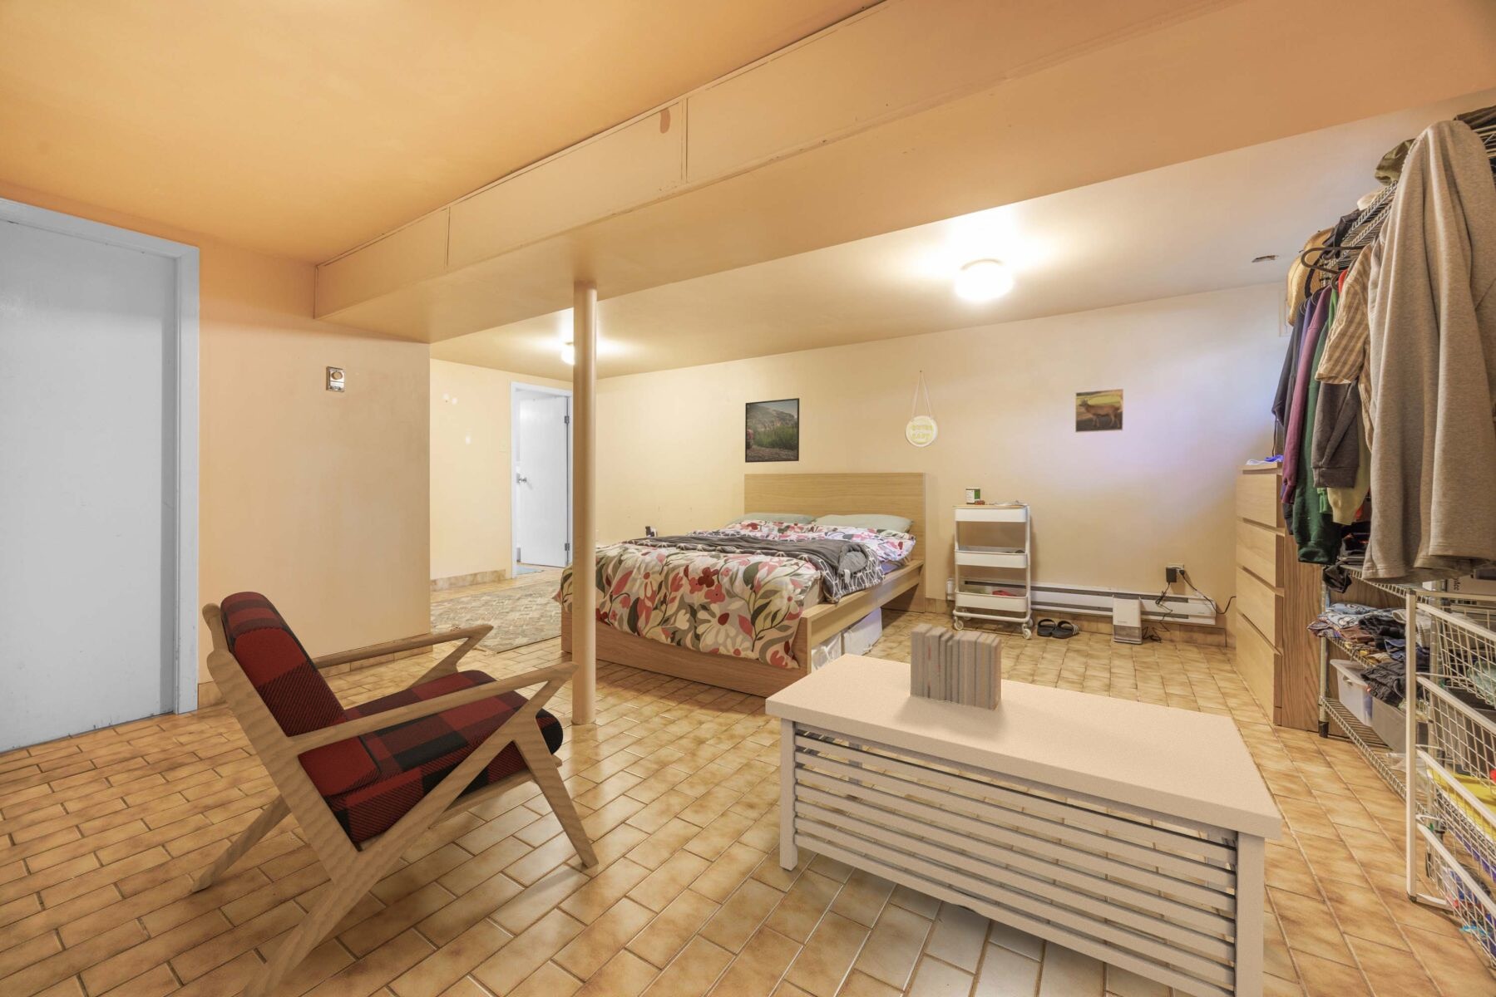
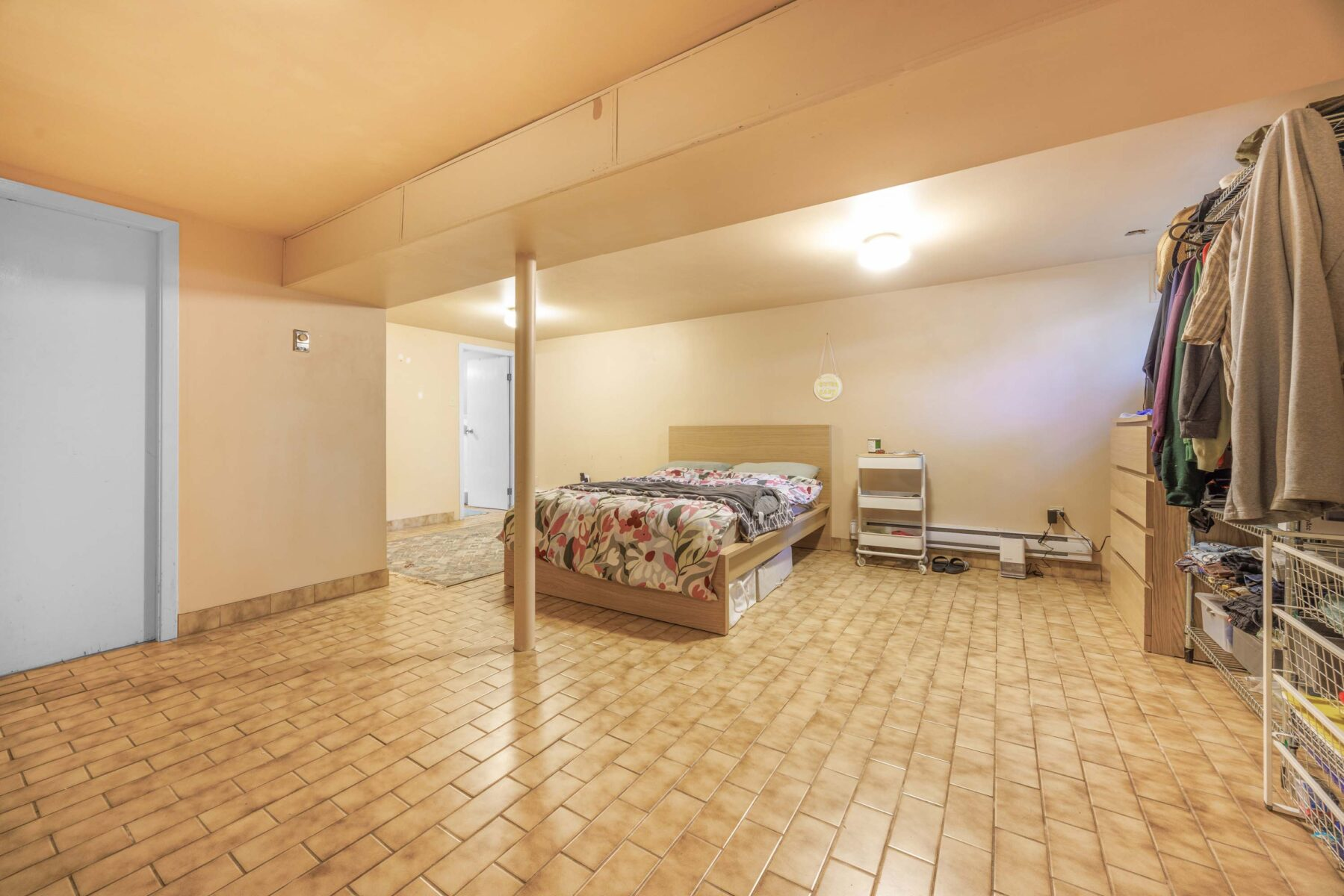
- armchair (402, 733)
- books (955, 662)
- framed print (1099, 411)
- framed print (771, 432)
- storage bench (988, 793)
